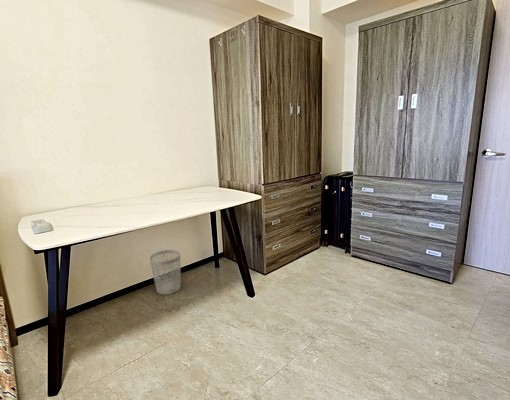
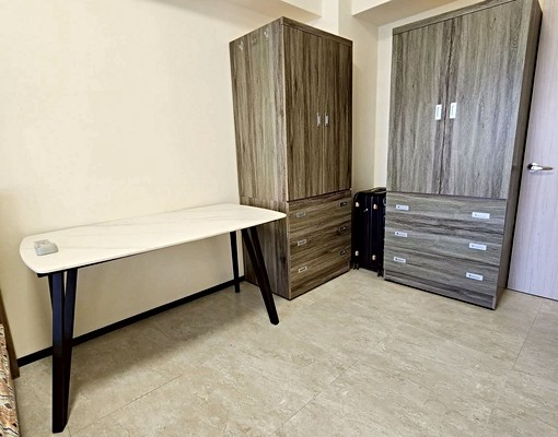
- wastebasket (167, 272)
